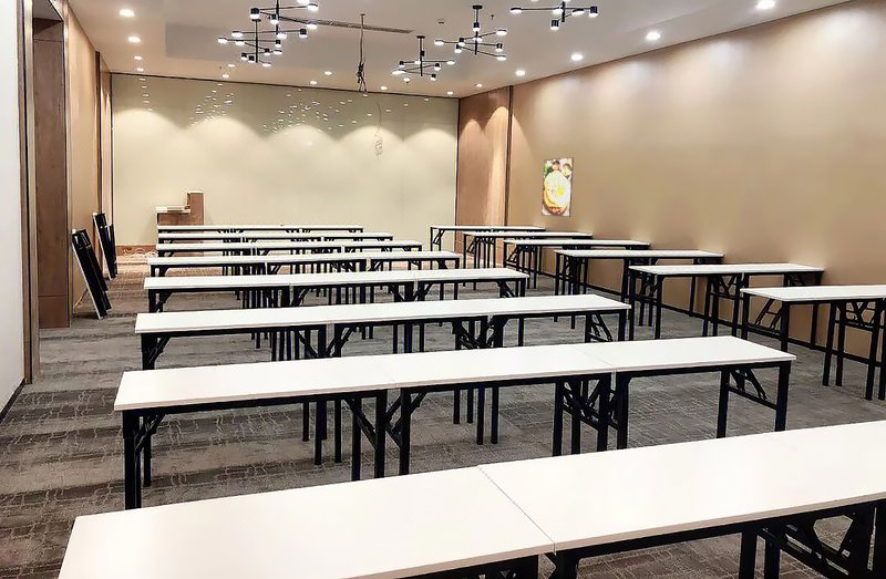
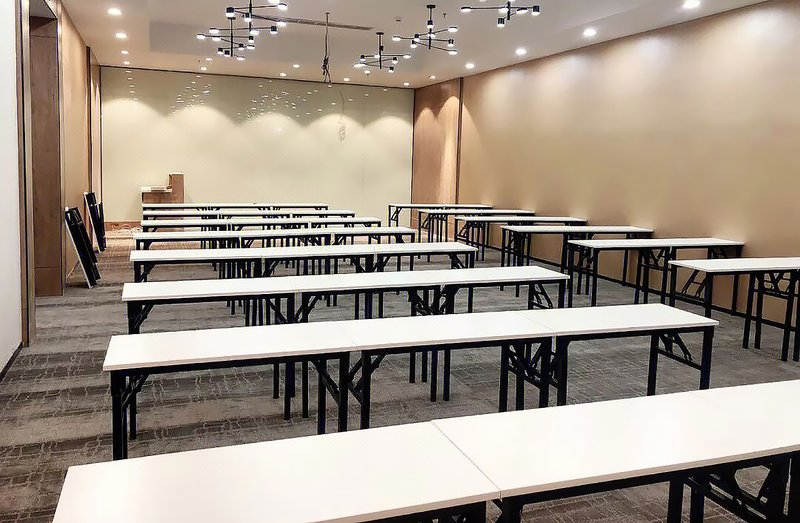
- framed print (556, 187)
